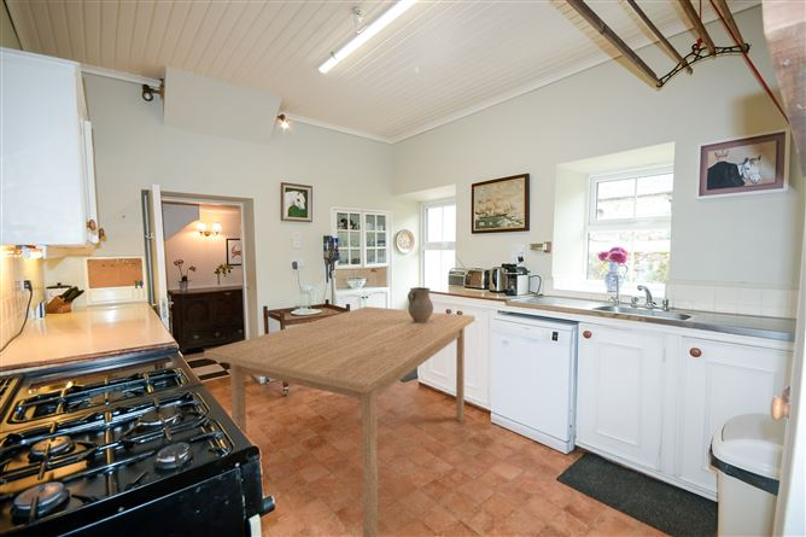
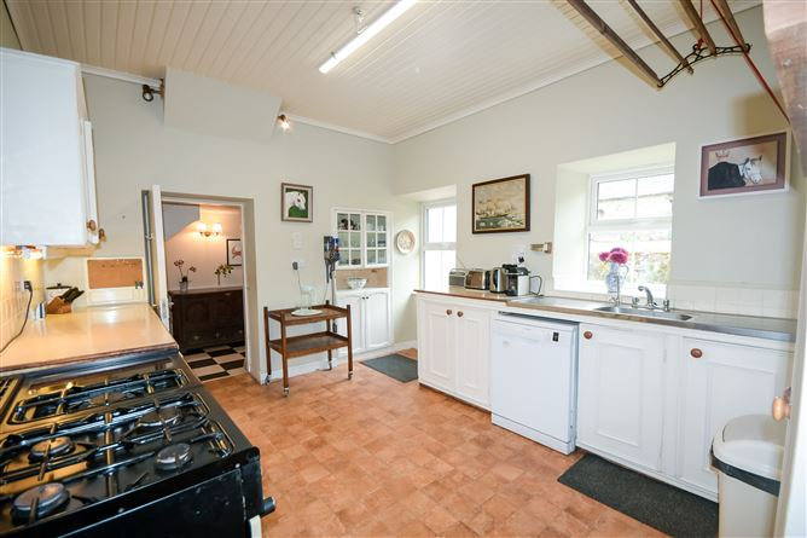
- ceramic pitcher (420, 304)
- table (367, 390)
